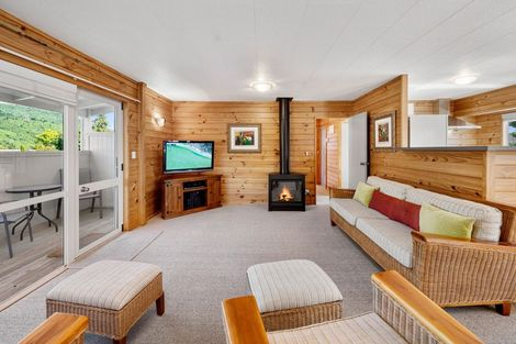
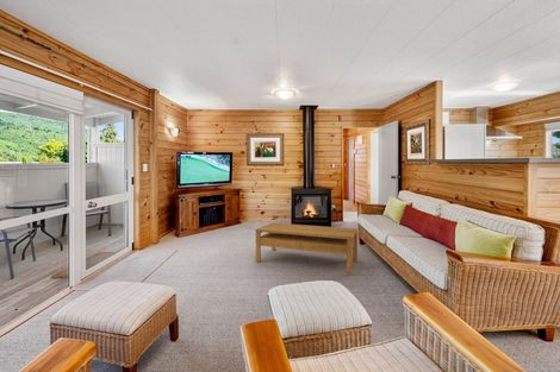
+ coffee table (306, 245)
